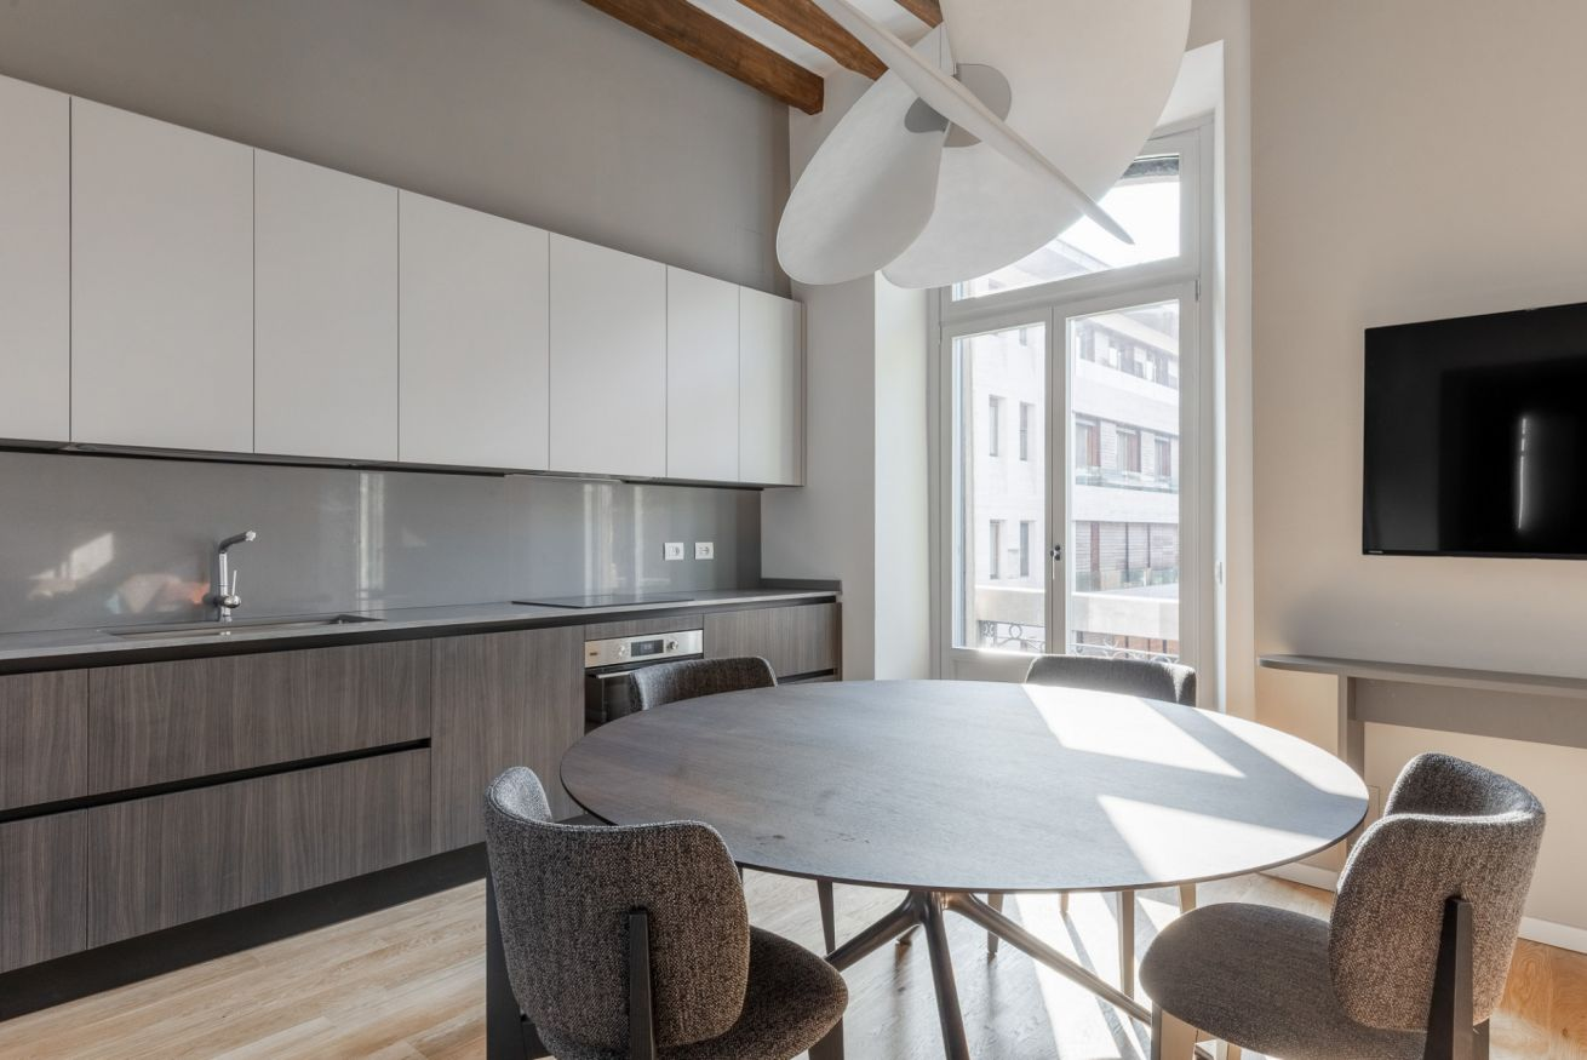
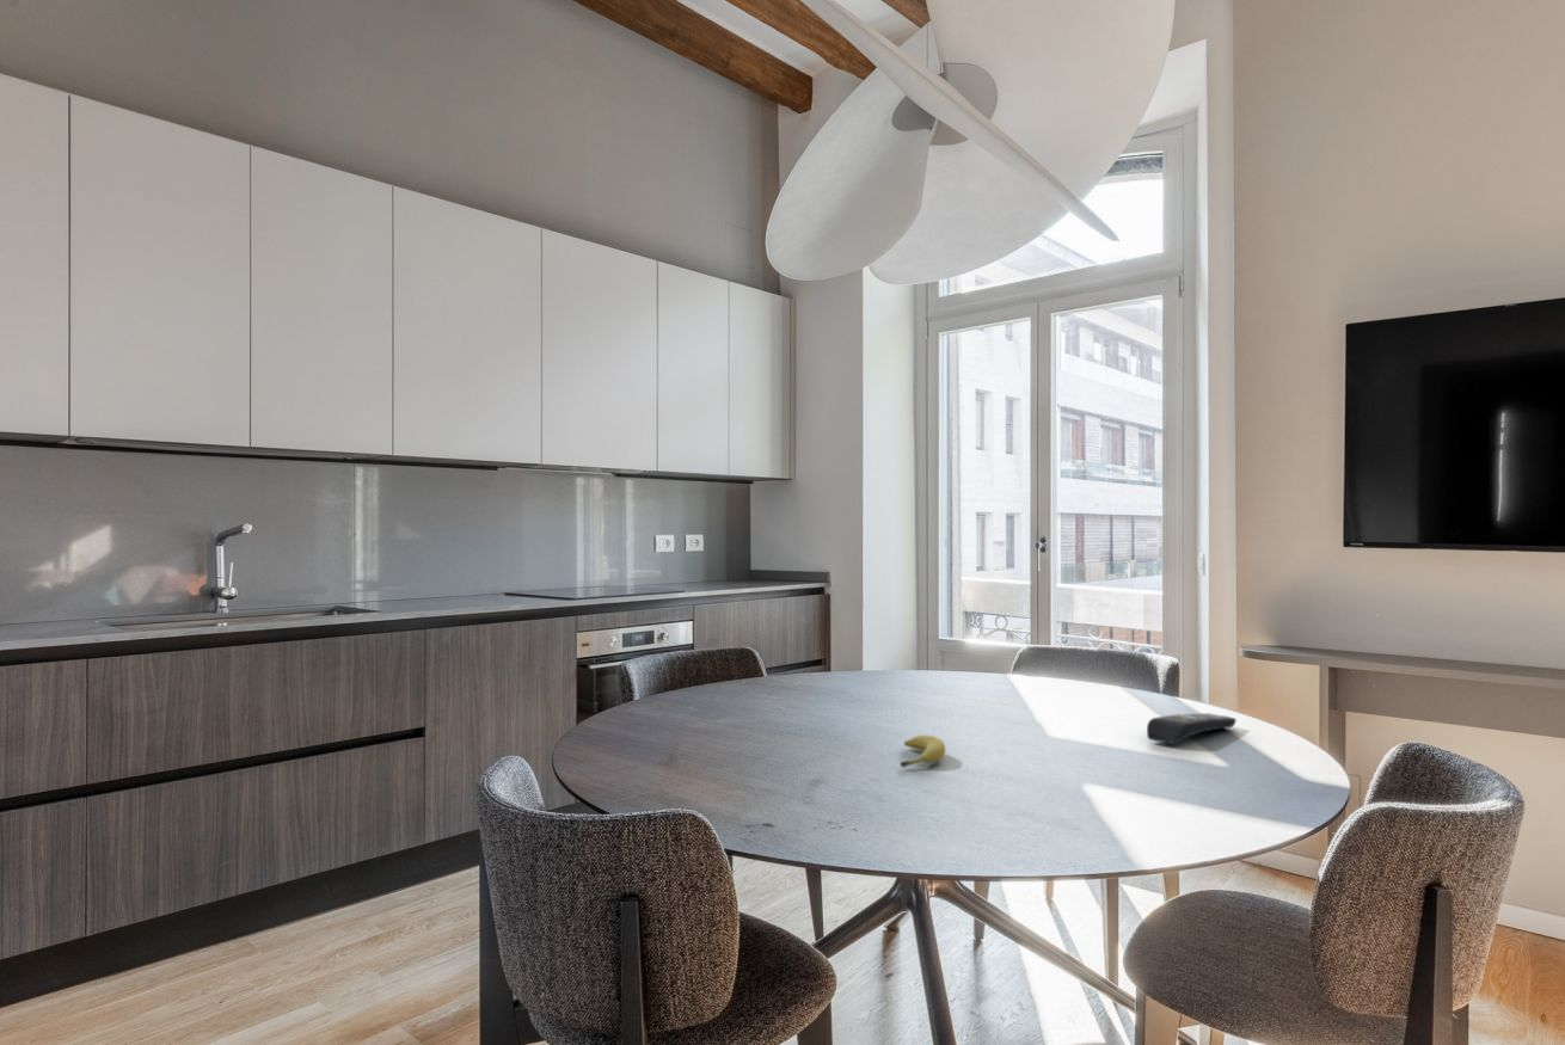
+ remote control (1191, 724)
+ fruit (922, 749)
